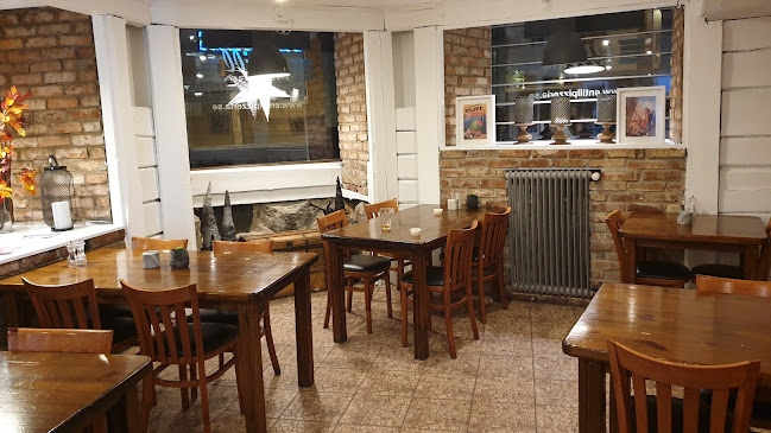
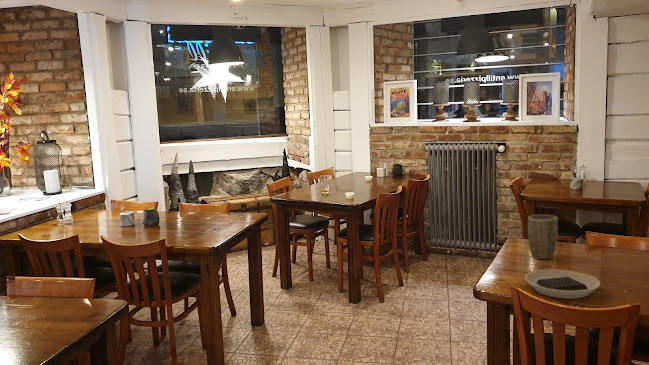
+ plant pot (542, 237)
+ plate (561, 284)
